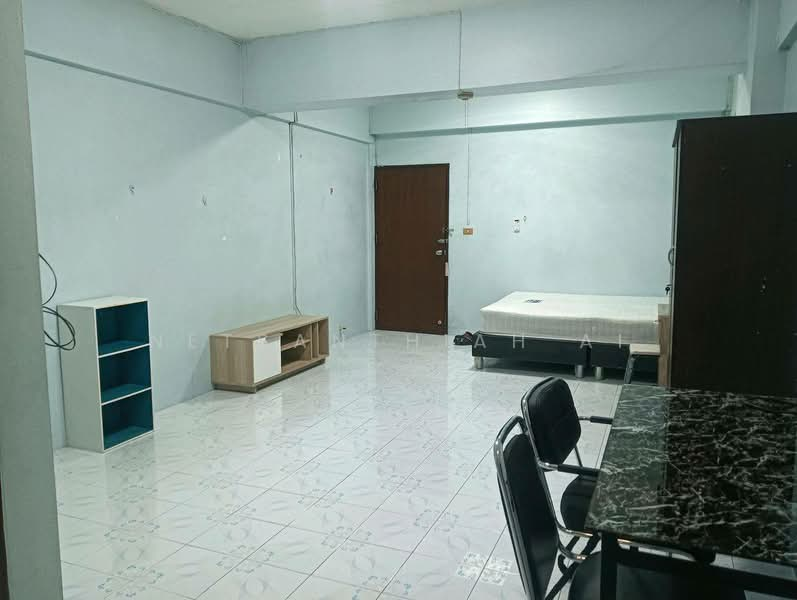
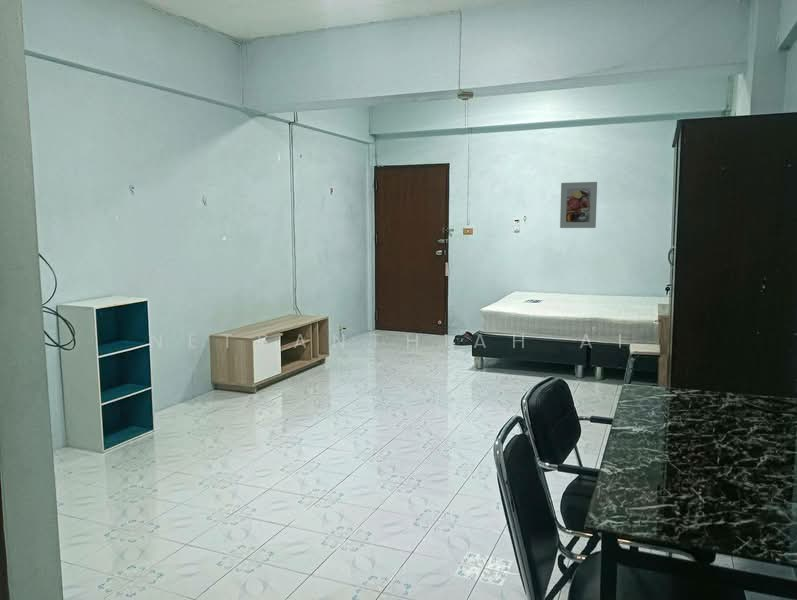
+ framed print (578, 205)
